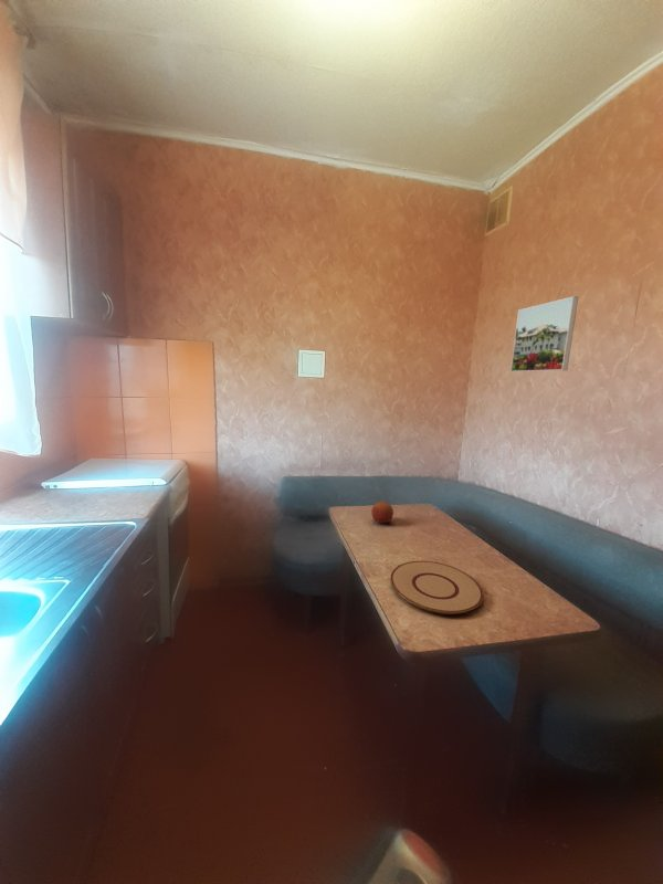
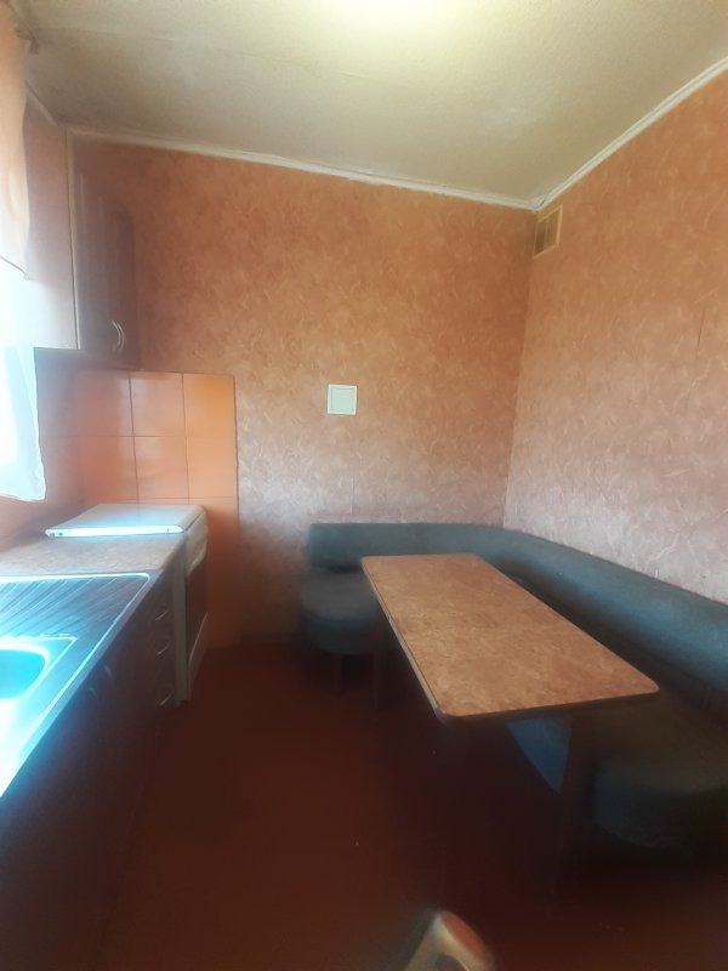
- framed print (540, 337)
- fruit (382, 512)
- plate (434, 585)
